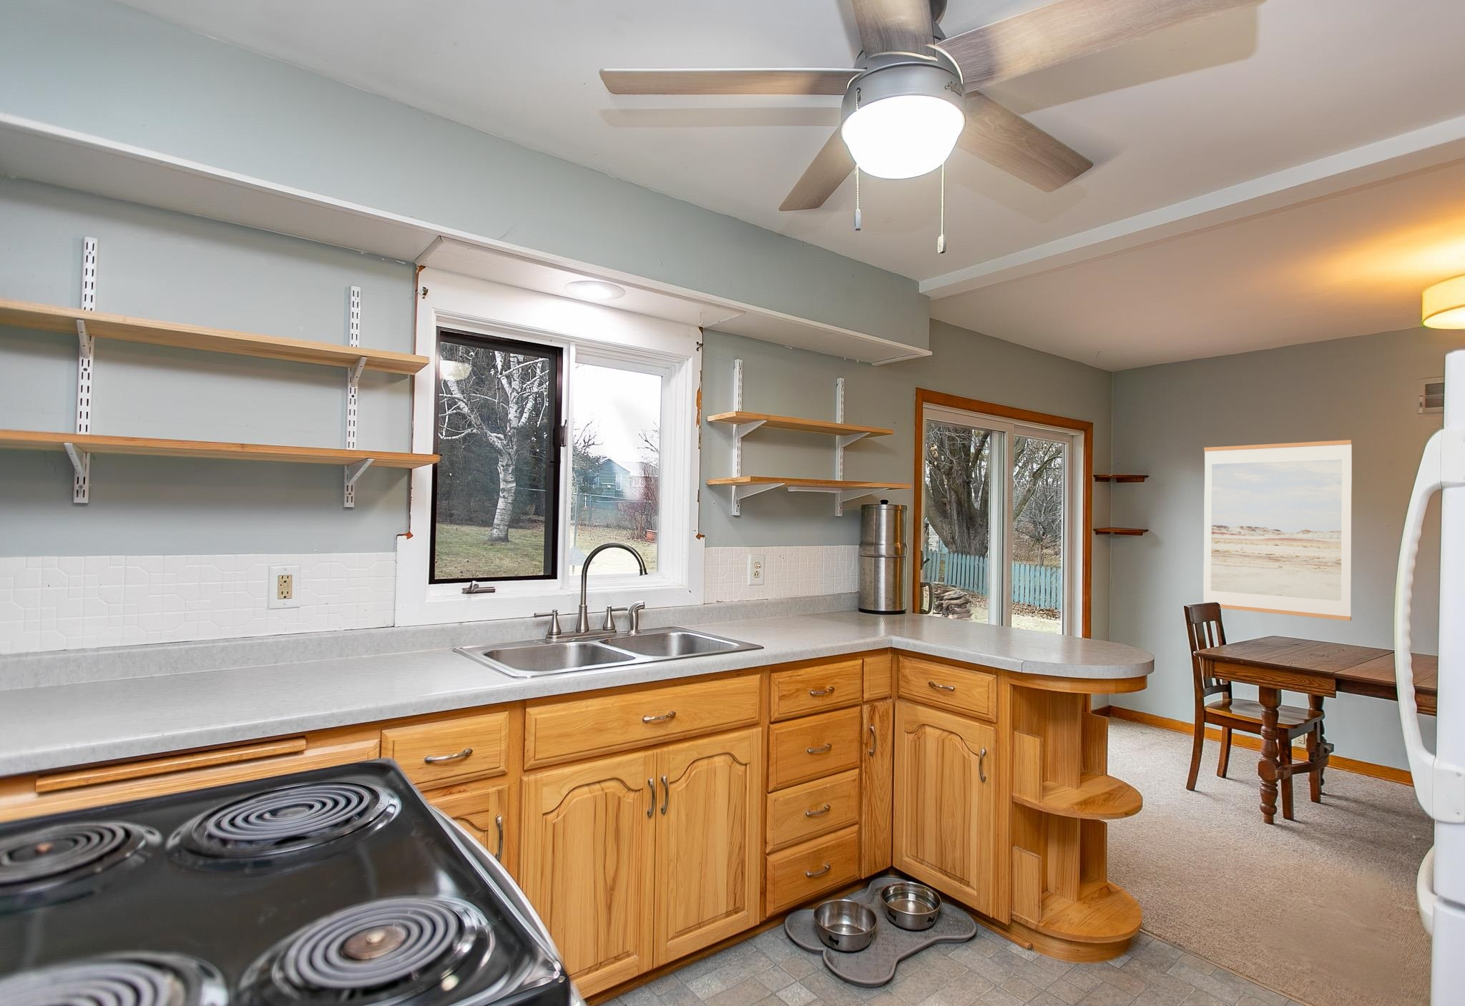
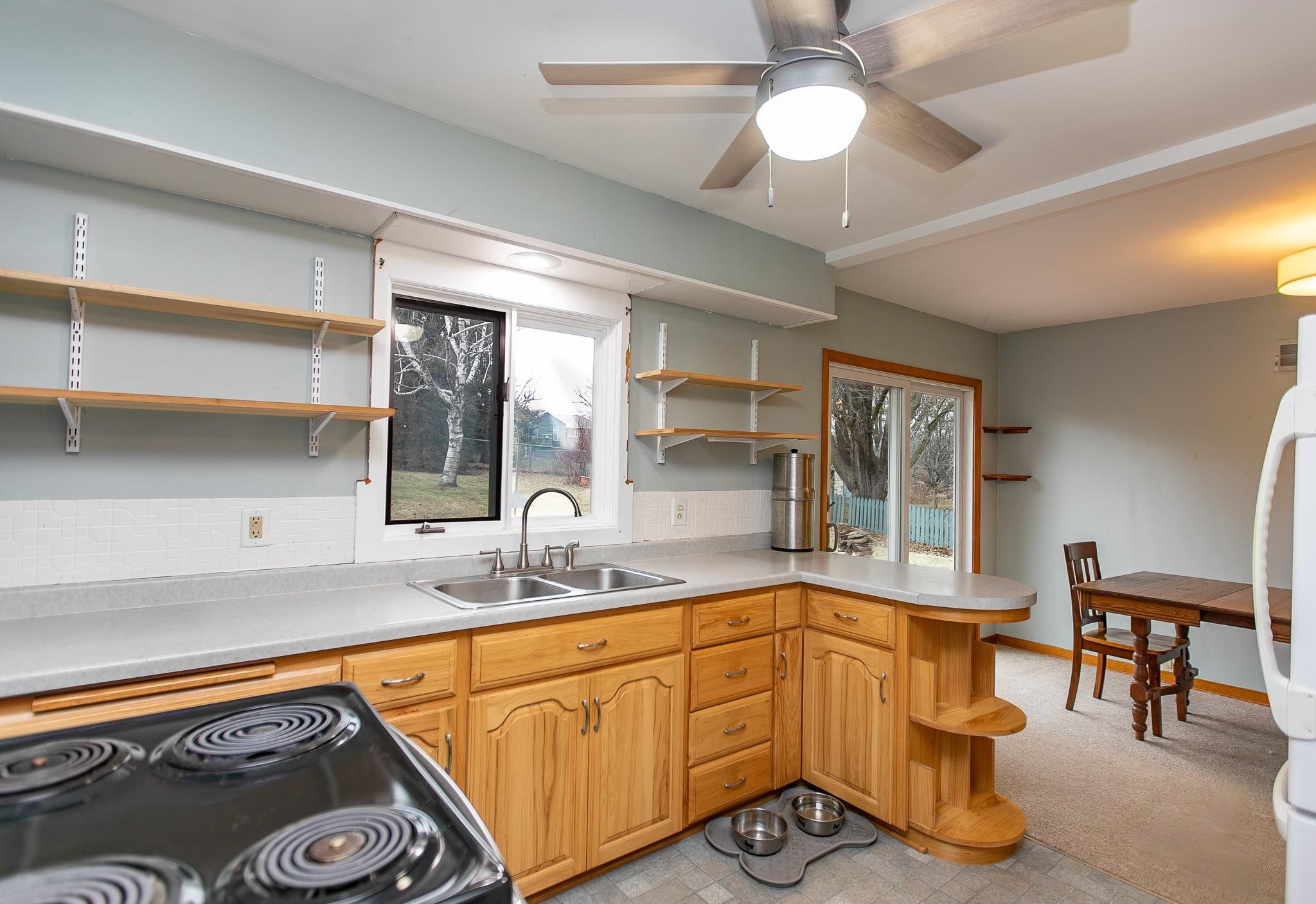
- wall art (1272, 529)
